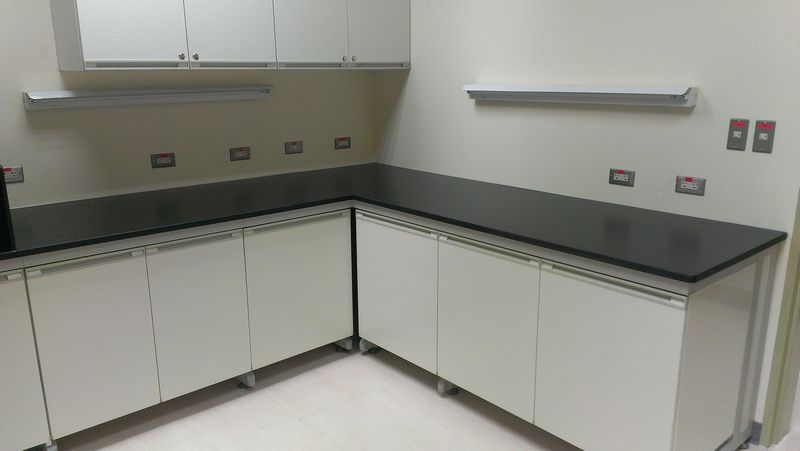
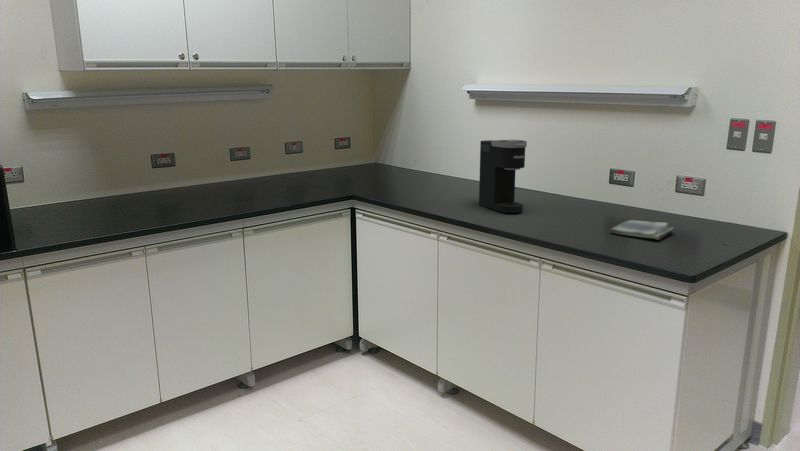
+ dish towel (642, 228)
+ coffee maker (501, 174)
